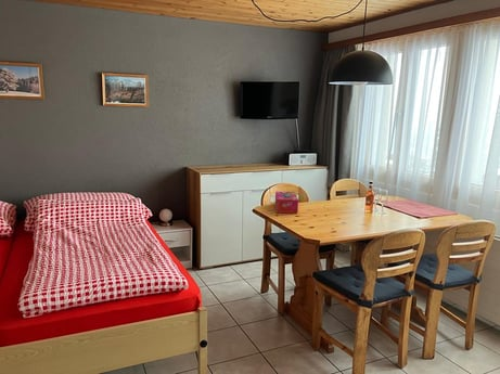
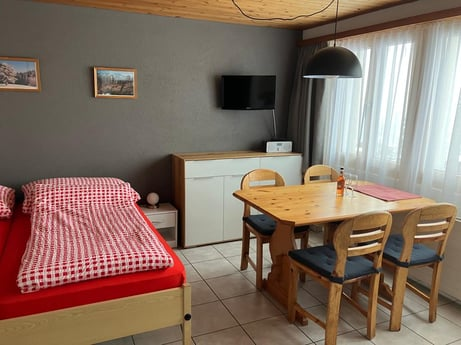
- tissue box (285, 202)
